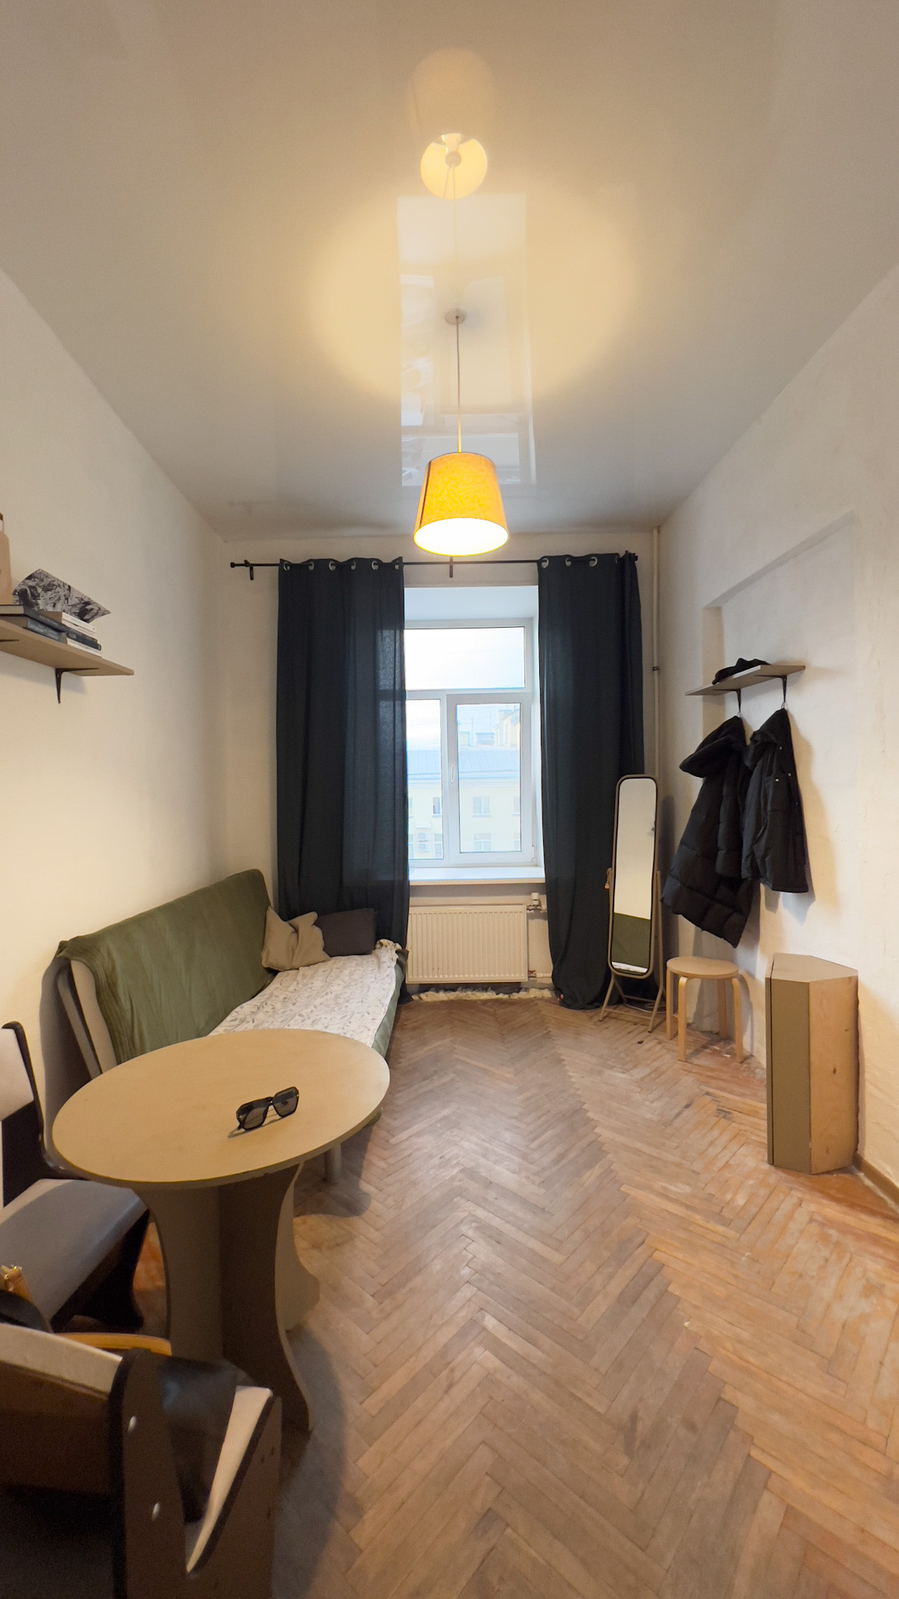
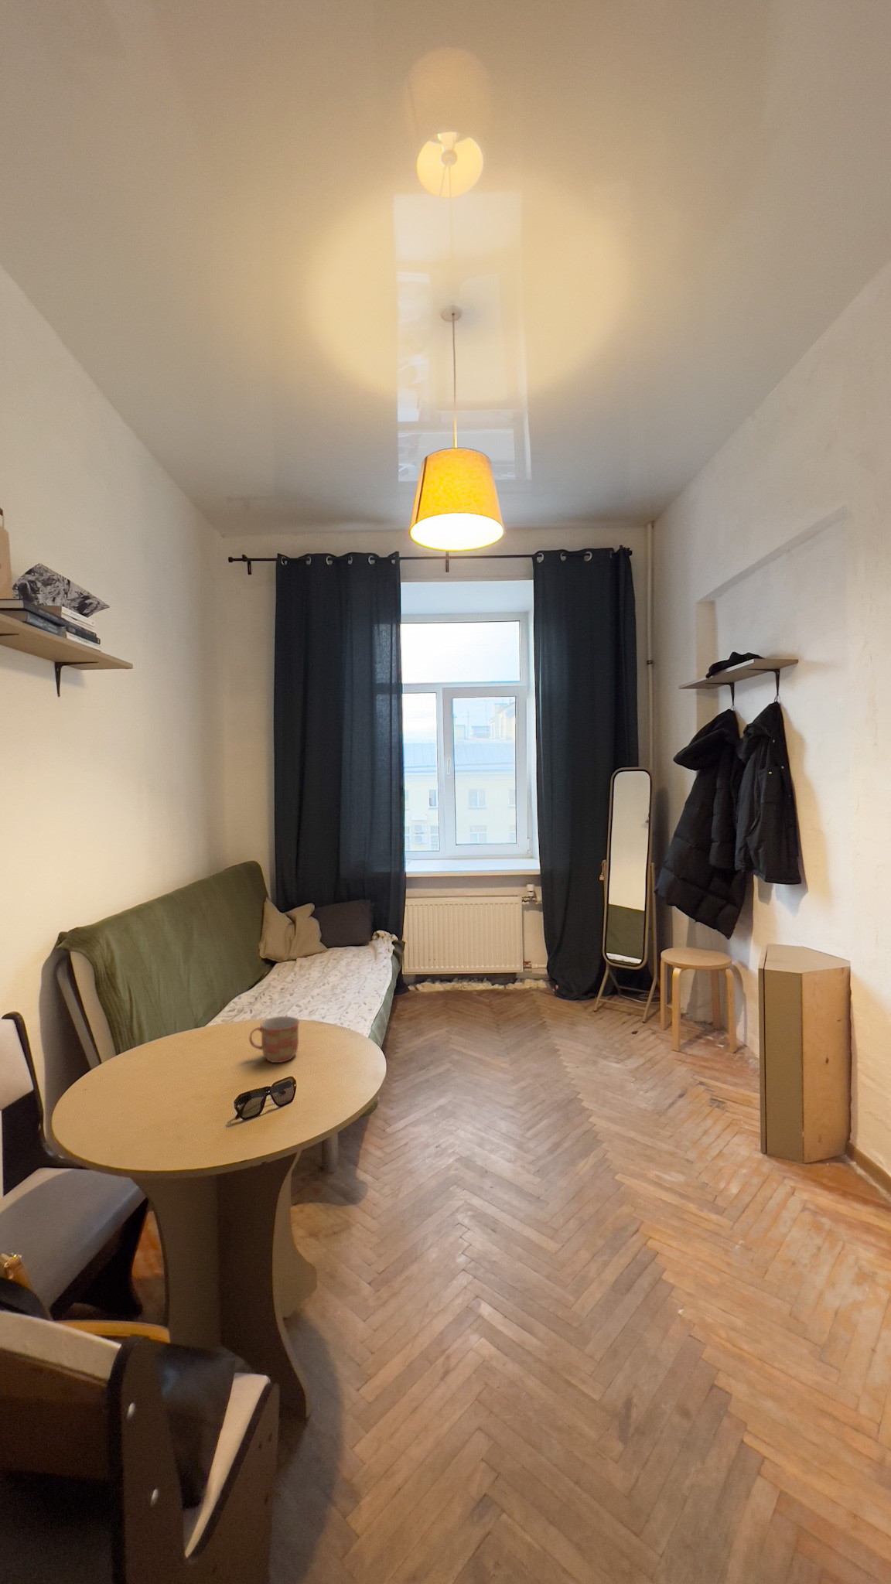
+ mug (274, 1040)
